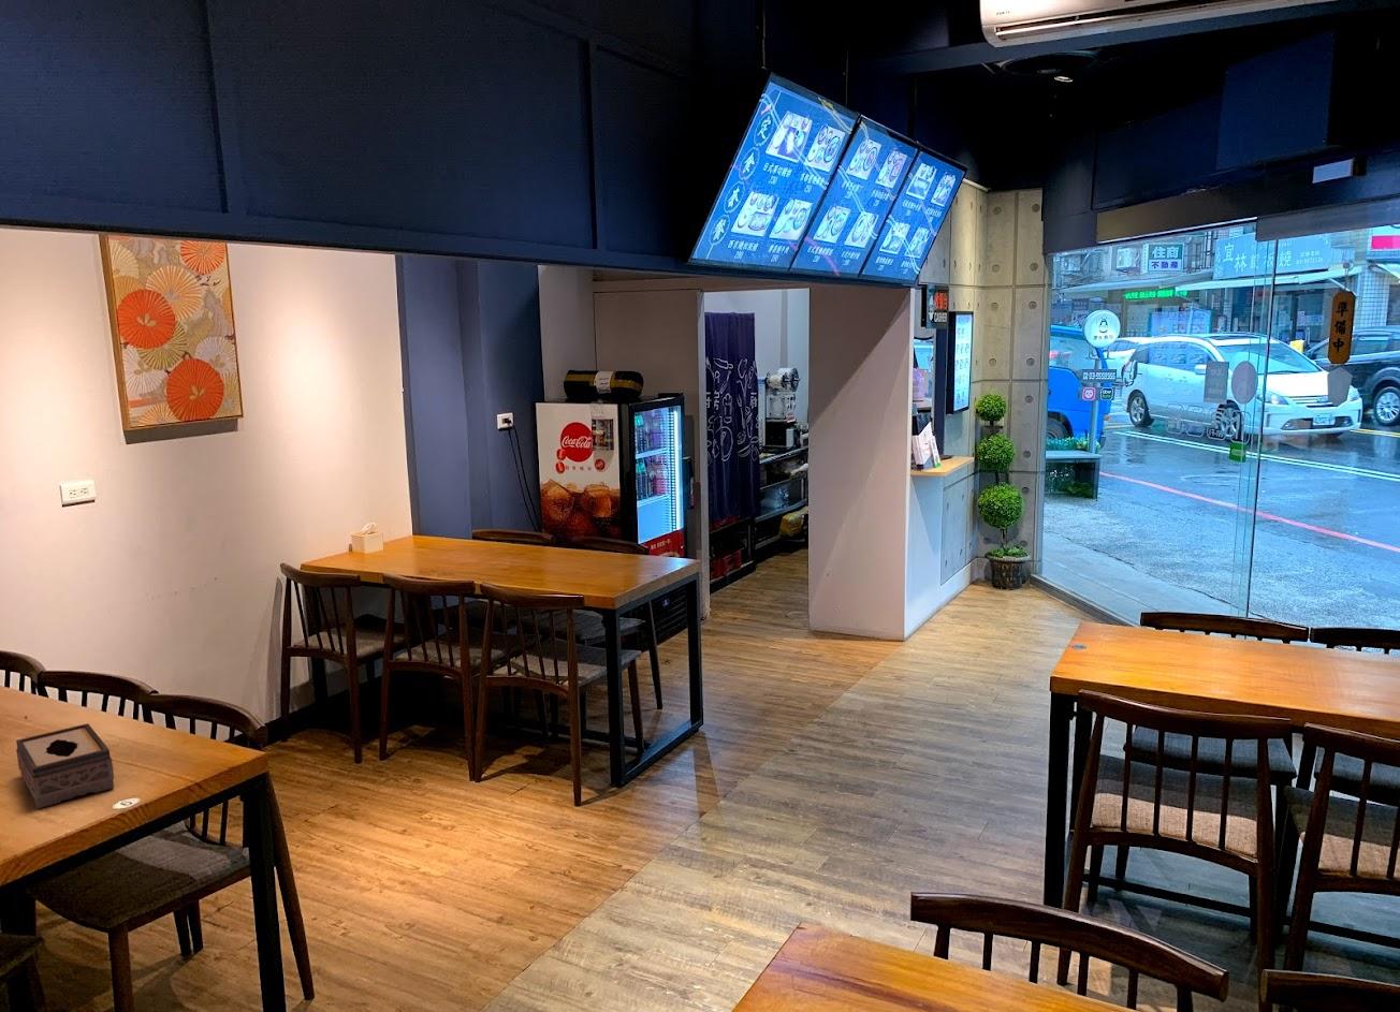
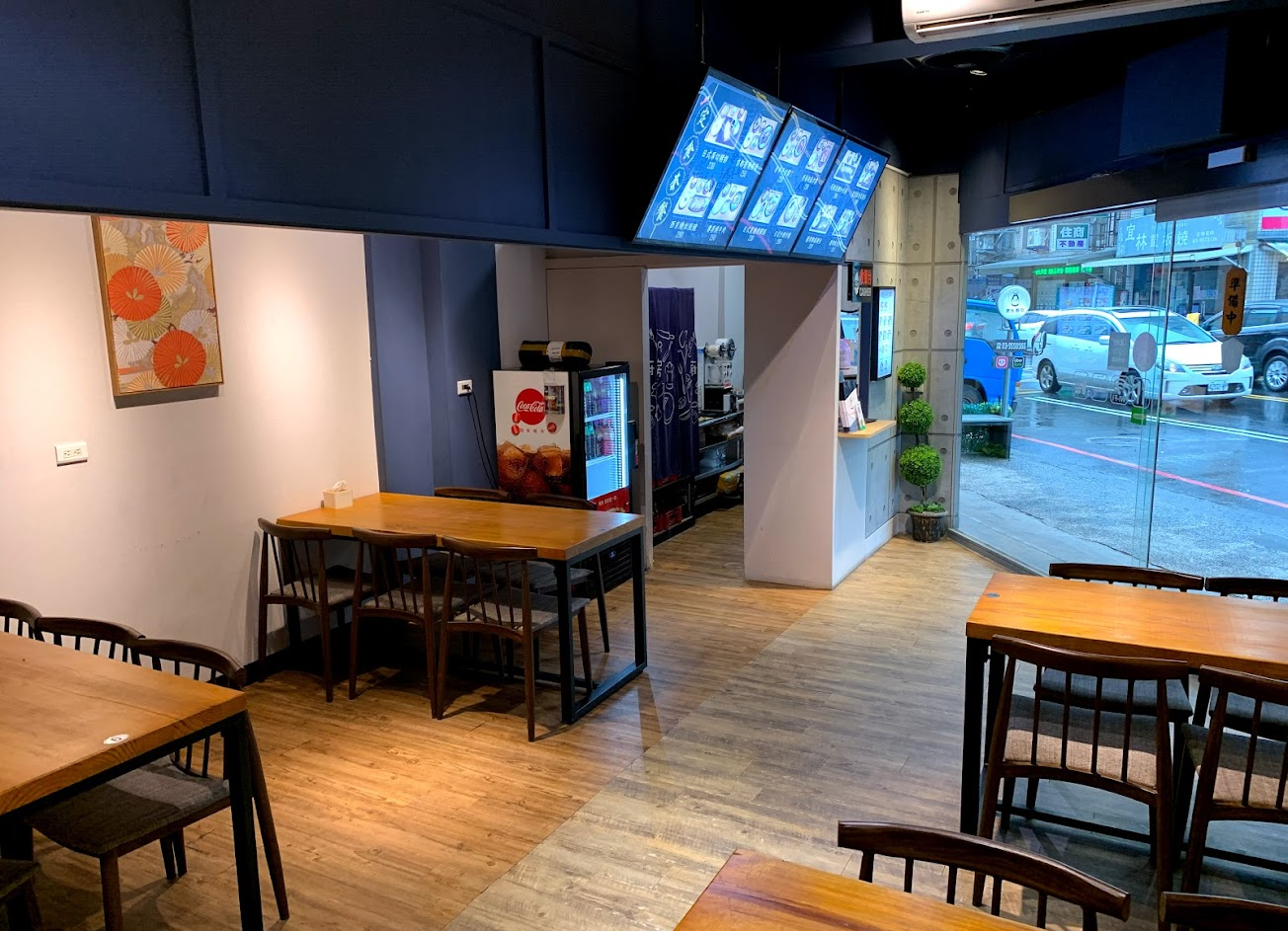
- tissue box (64, 763)
